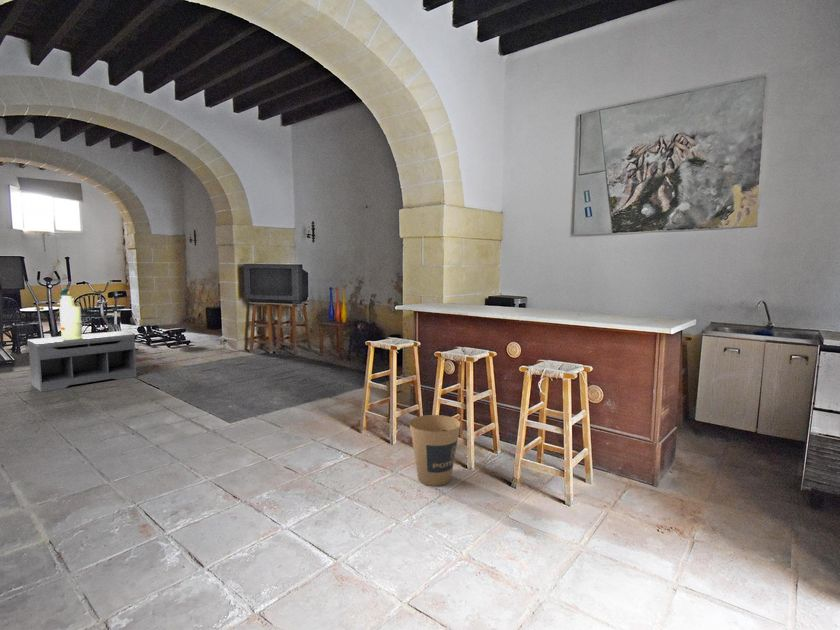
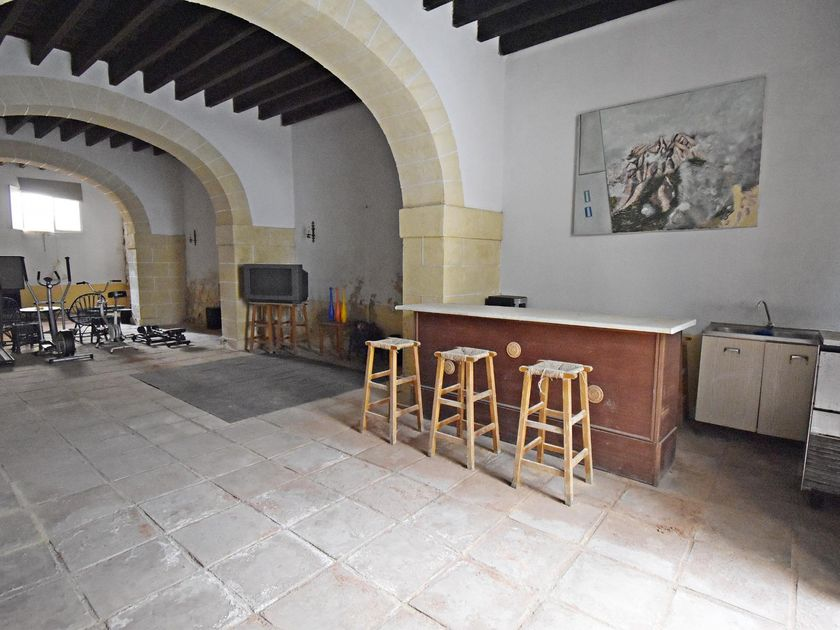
- bench (84, 358)
- trash can (434, 450)
- pump station (70, 312)
